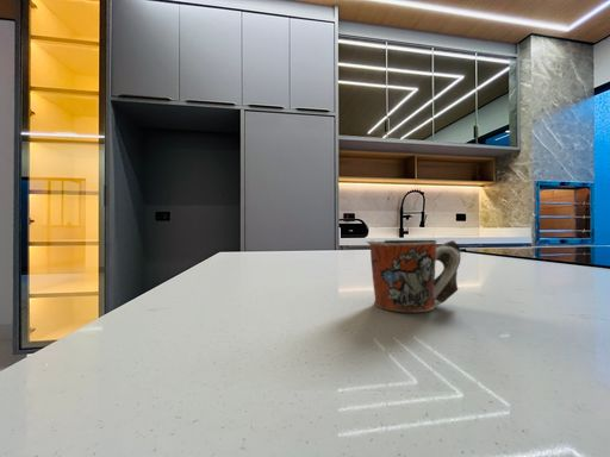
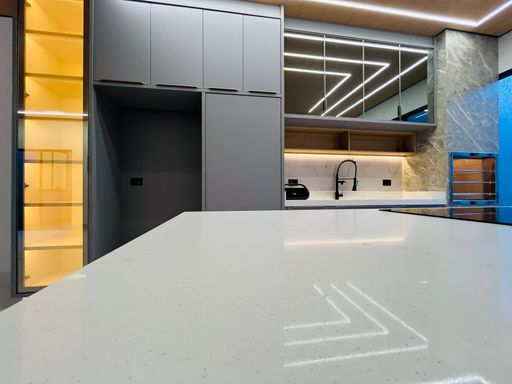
- mug (415, 271)
